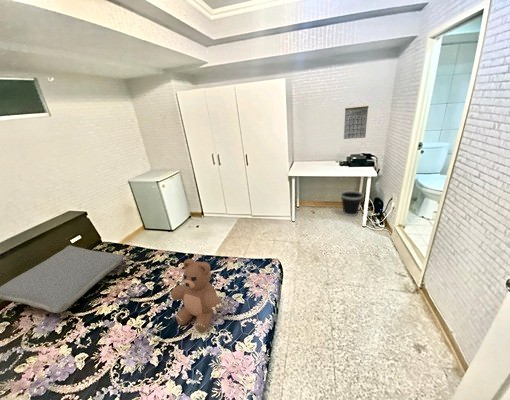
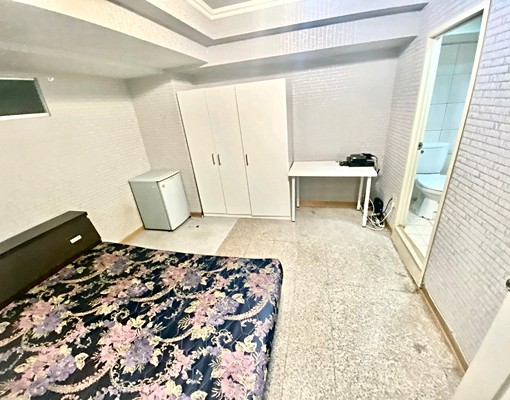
- teddy bear (196, 291)
- pillow (65, 275)
- wastebasket (351, 203)
- calendar (355, 119)
